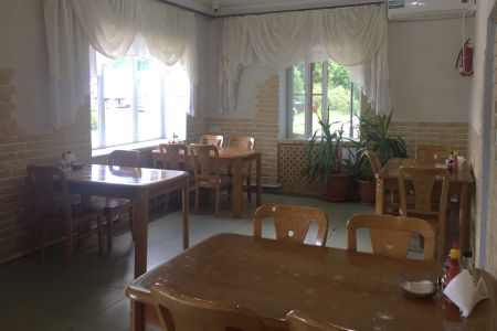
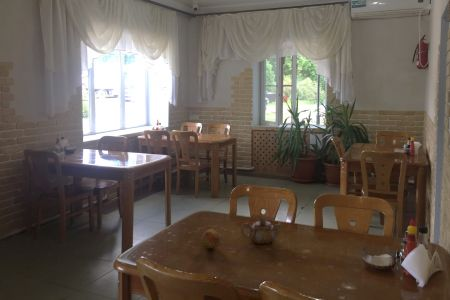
+ teapot (261, 229)
+ fruit (210, 239)
